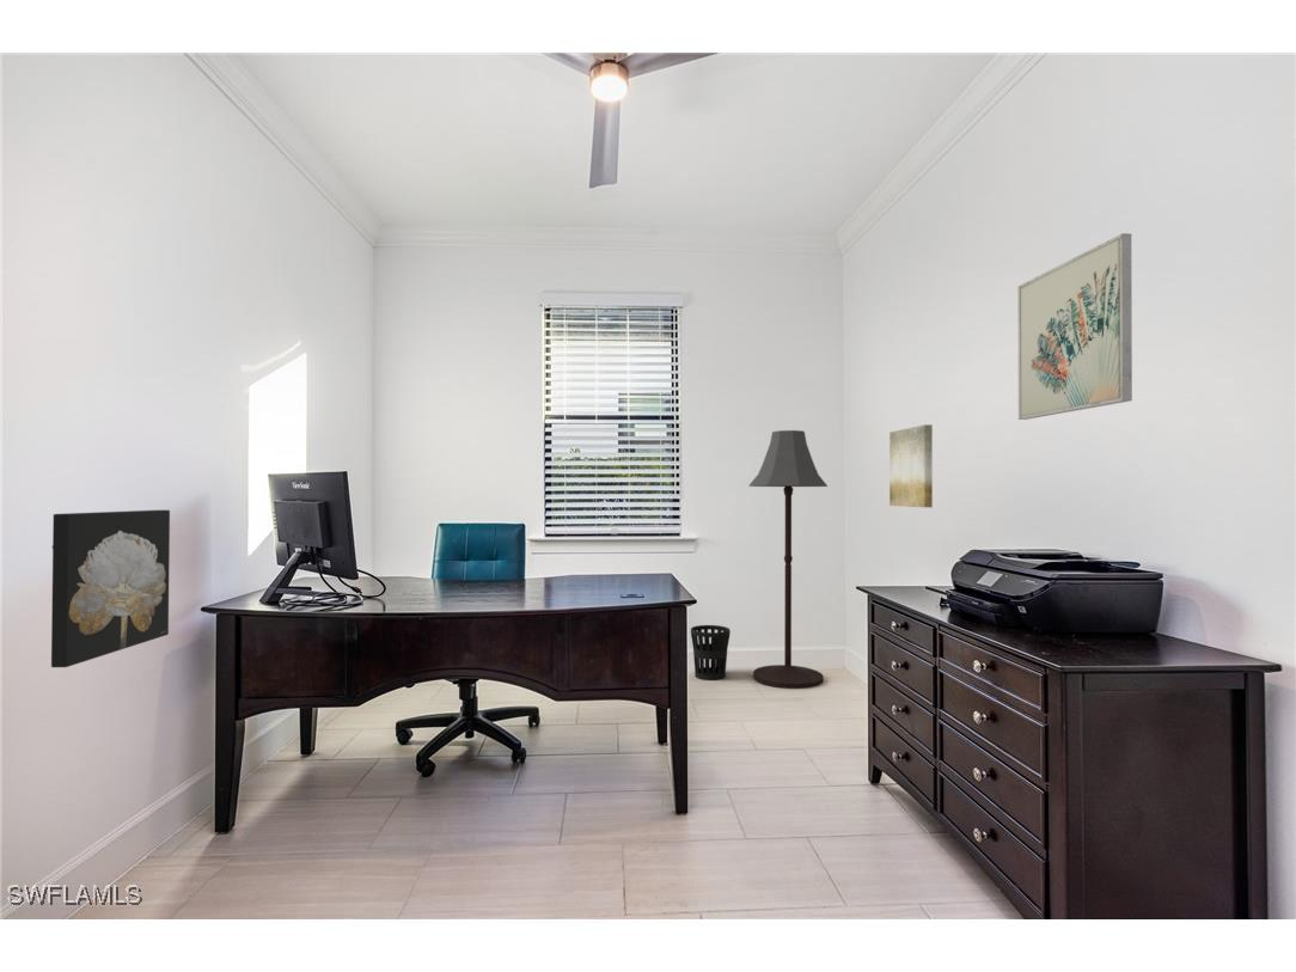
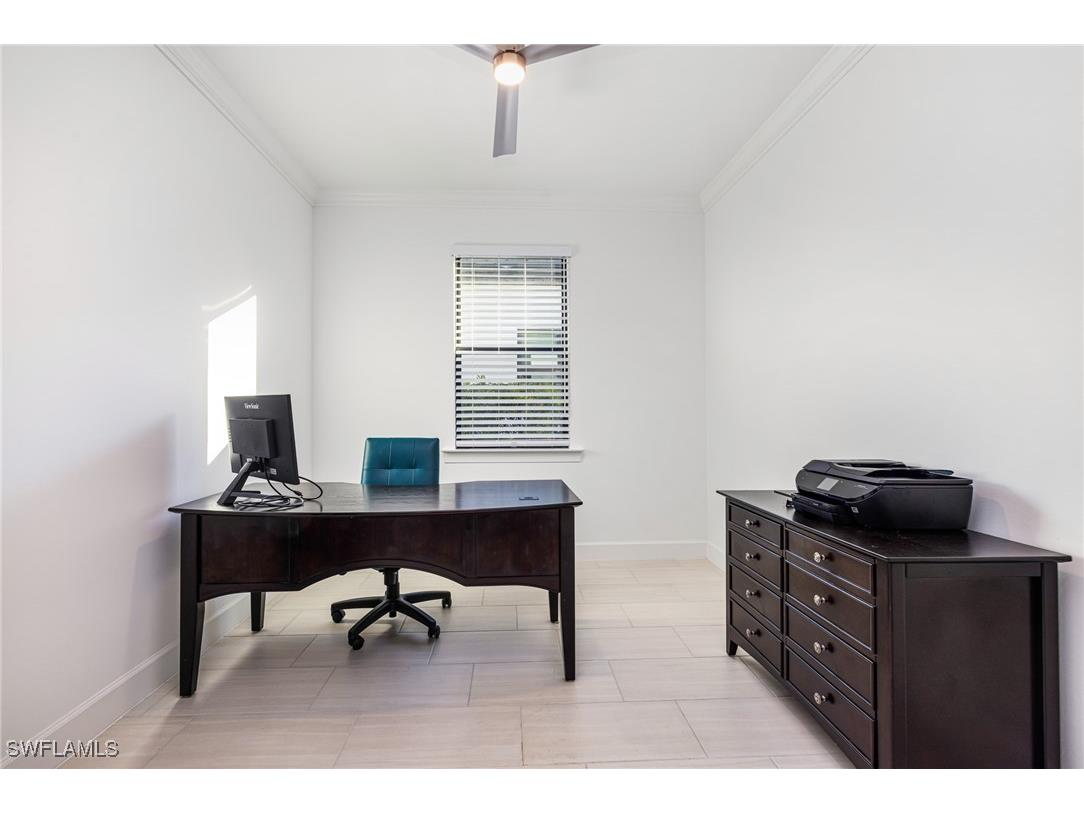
- wall art (1068, 336)
- wall art (116, 580)
- wall art (909, 467)
- floor lamp (788, 555)
- wastebasket (710, 652)
